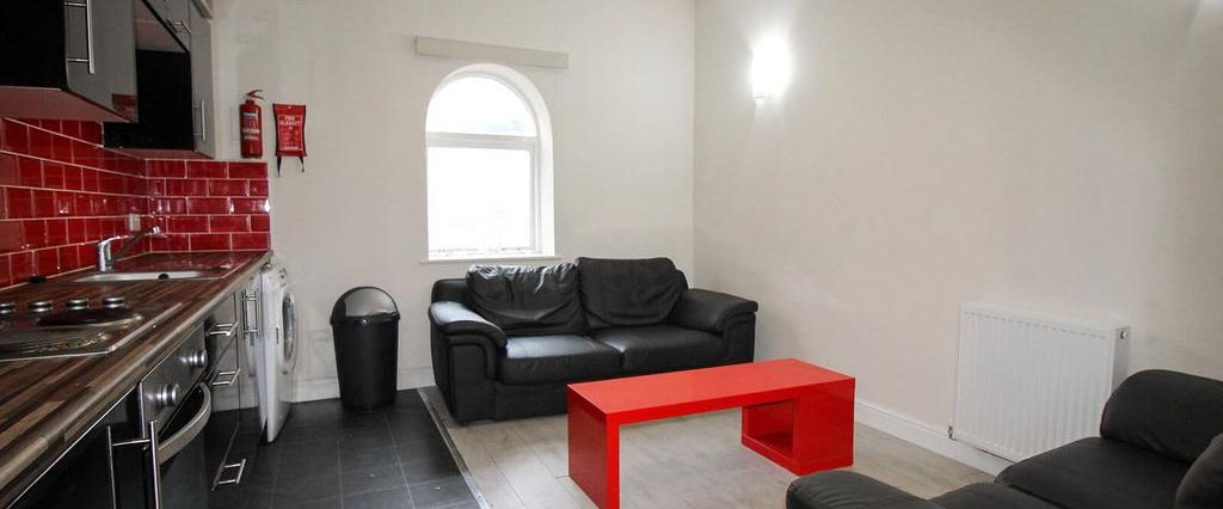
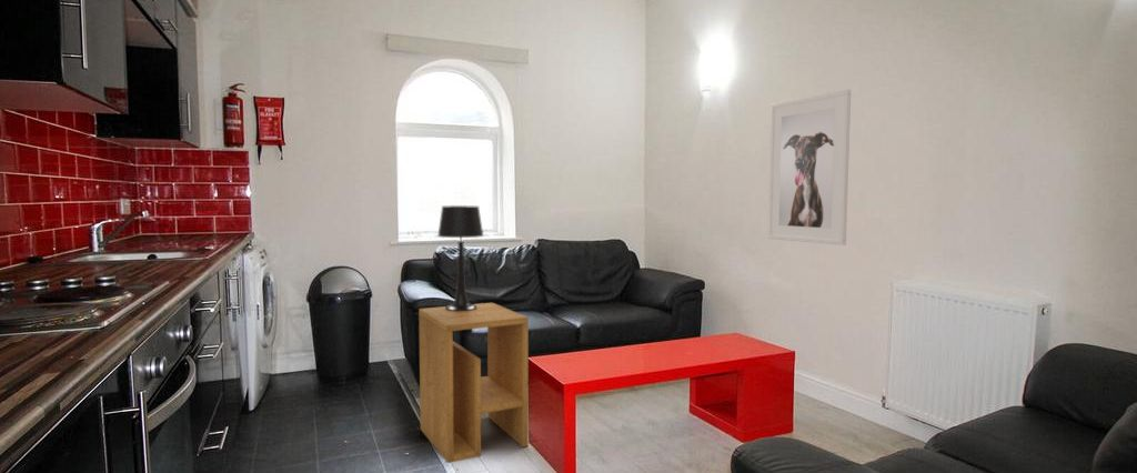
+ table lamp (461, 256)
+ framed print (805, 170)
+ side table (472, 375)
